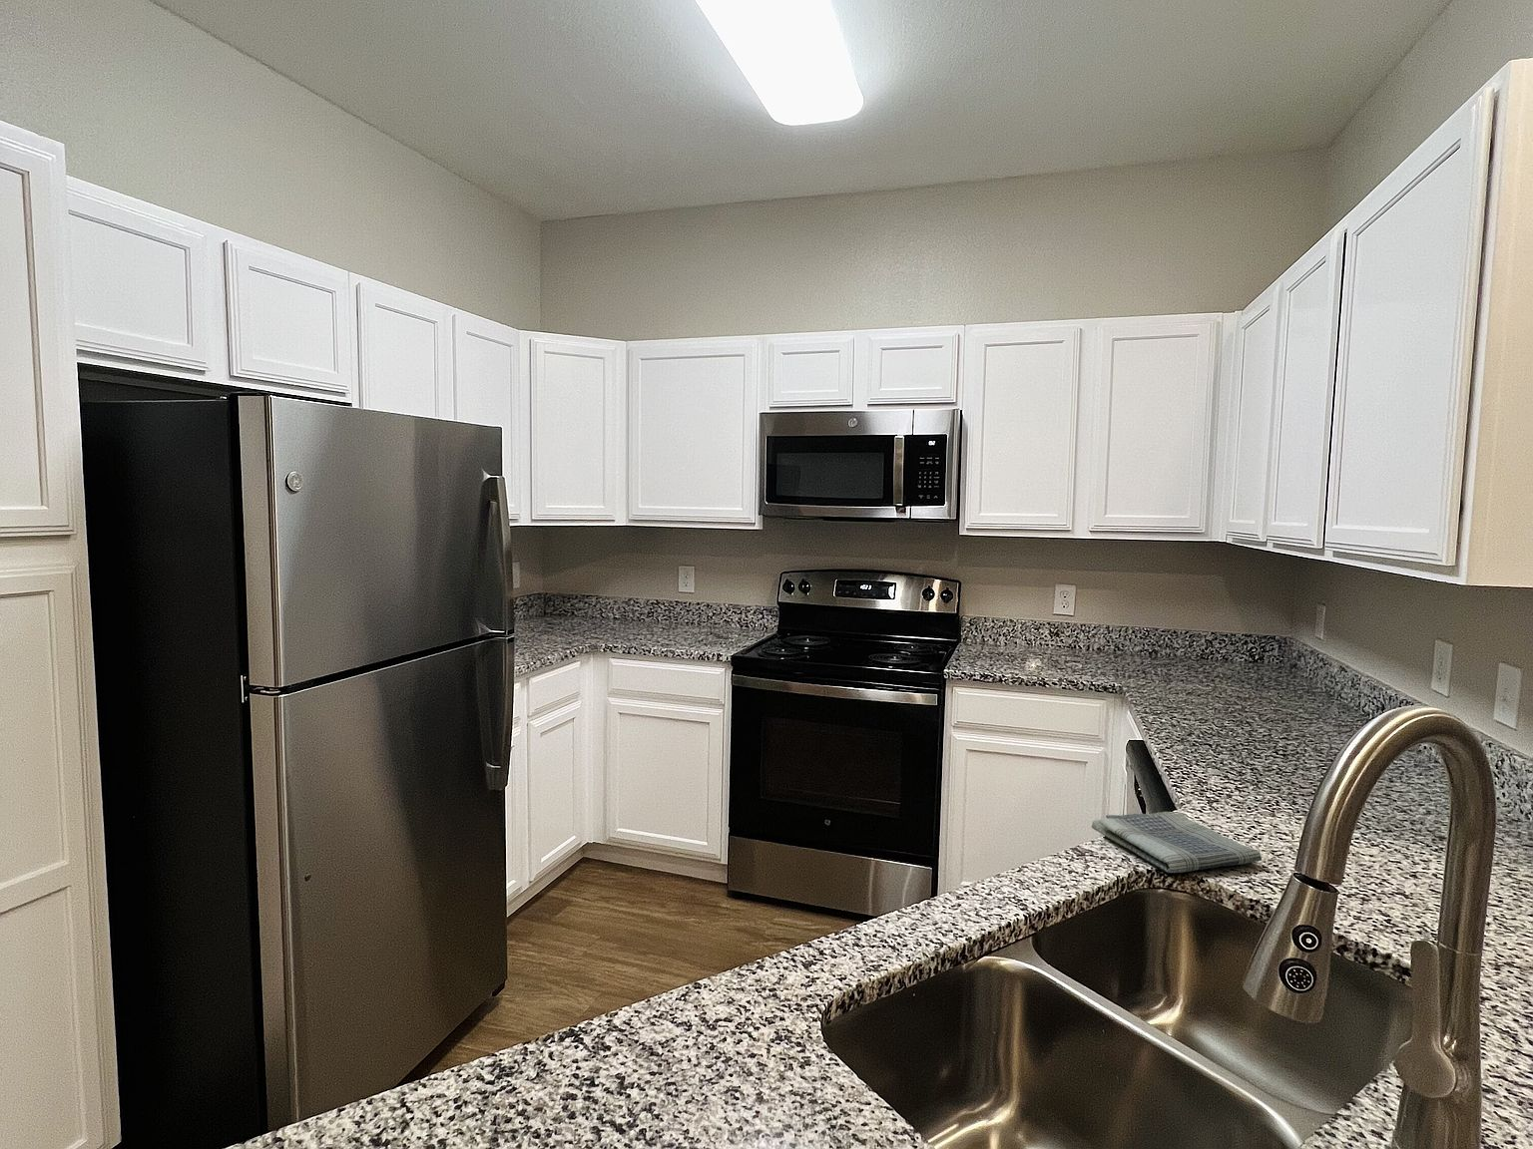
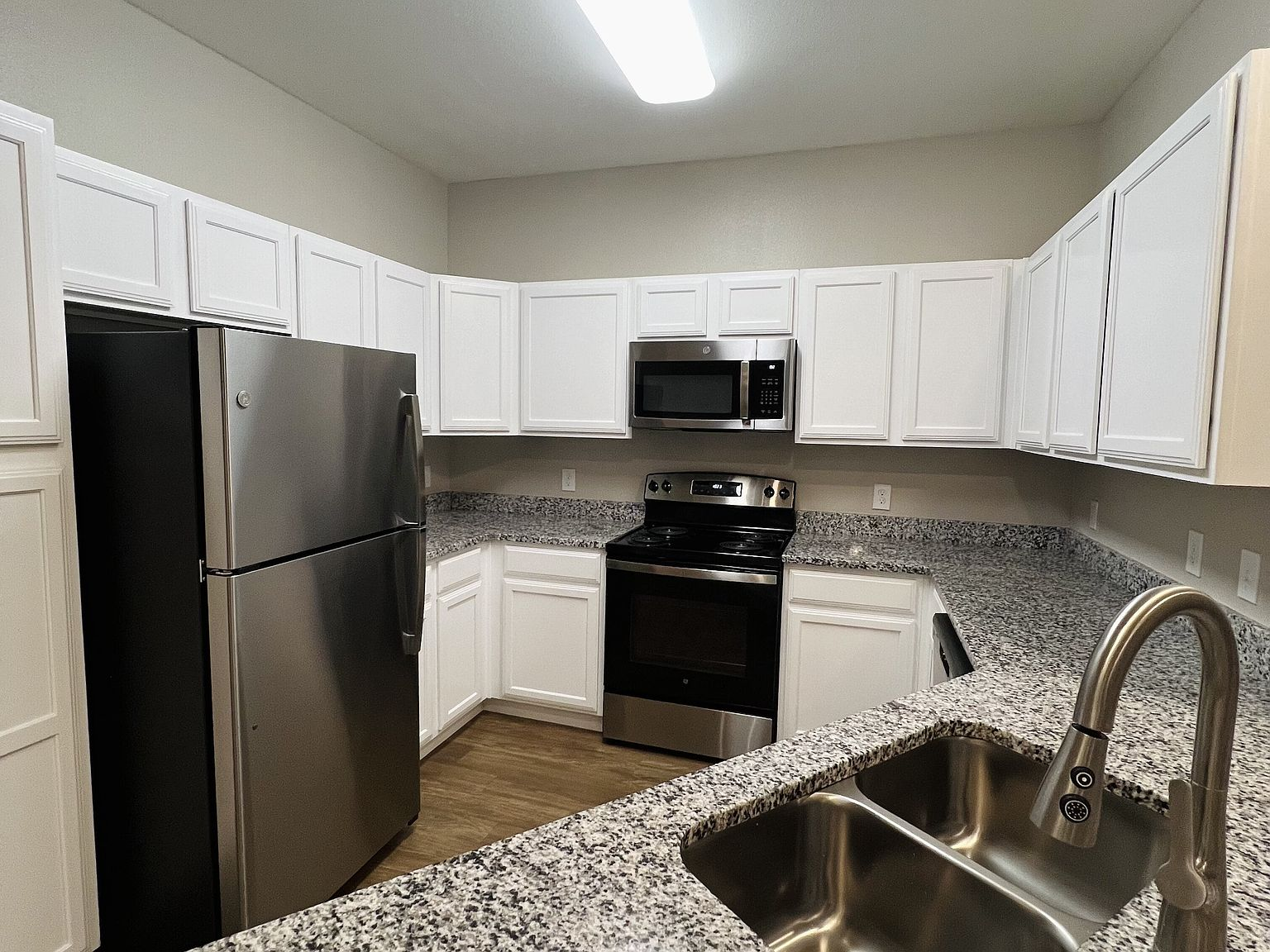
- dish towel (1172, 836)
